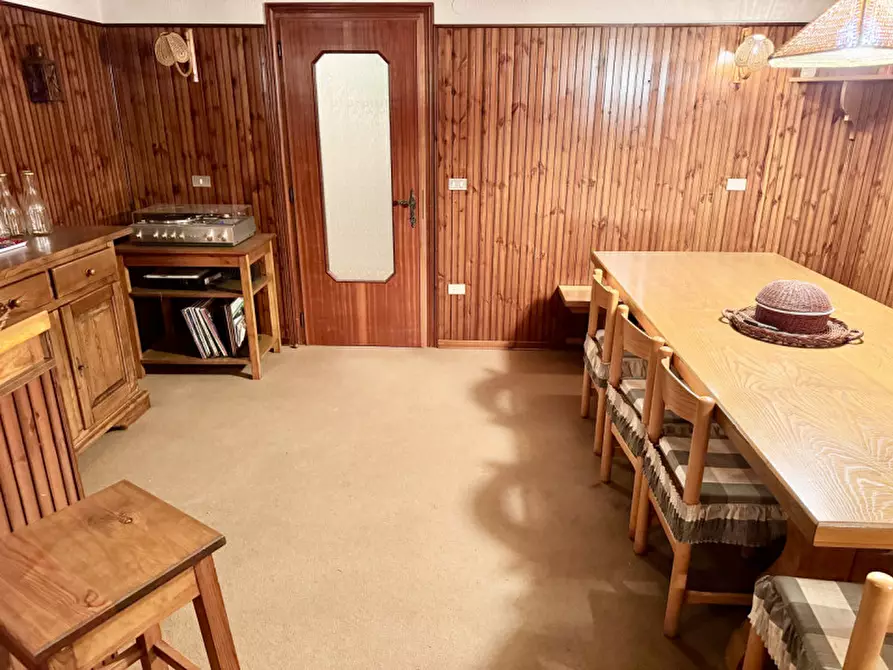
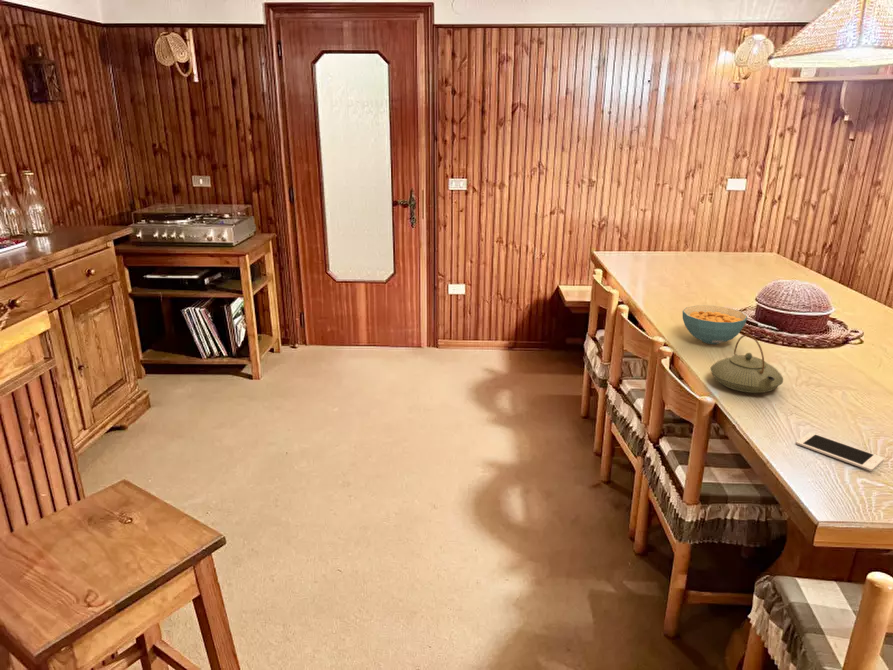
+ cereal bowl (712, 327)
+ teapot (750, 362)
+ cell phone (838, 450)
